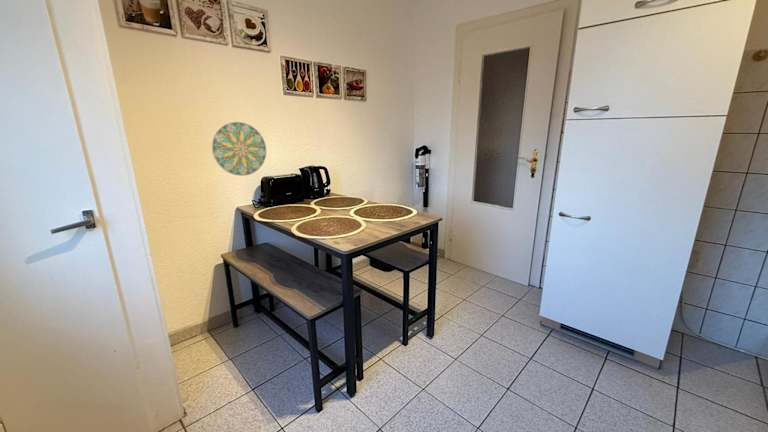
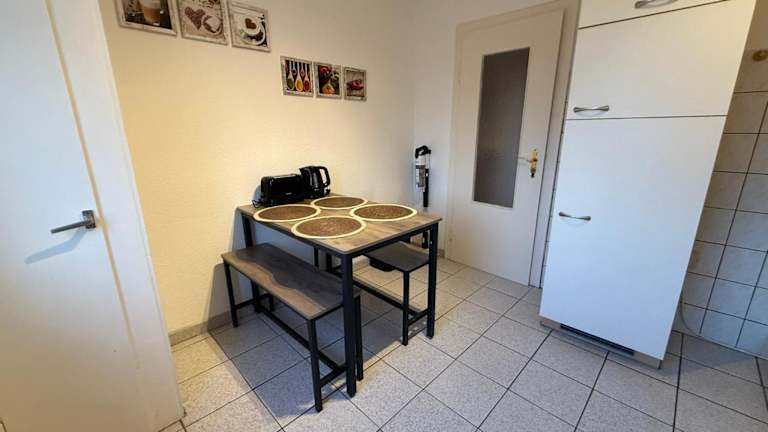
- decorative plate (240, 149)
